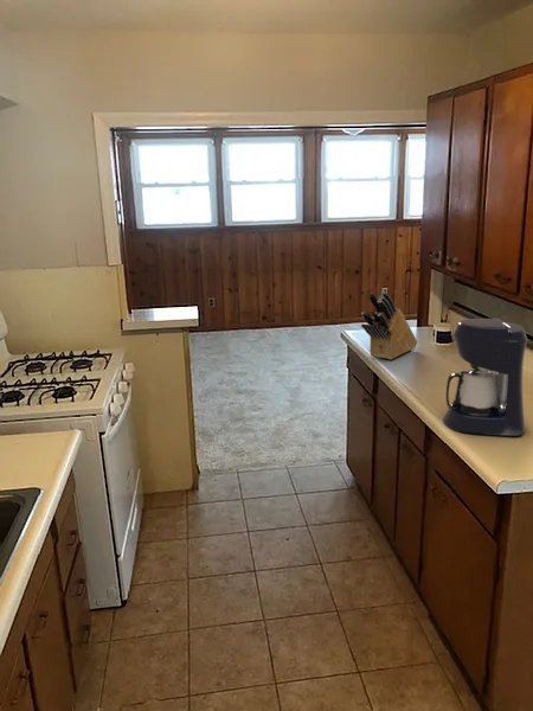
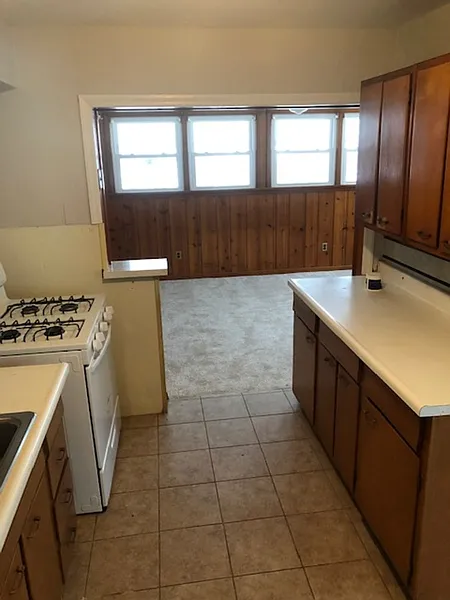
- coffee maker (488, 374)
- knife block (390, 321)
